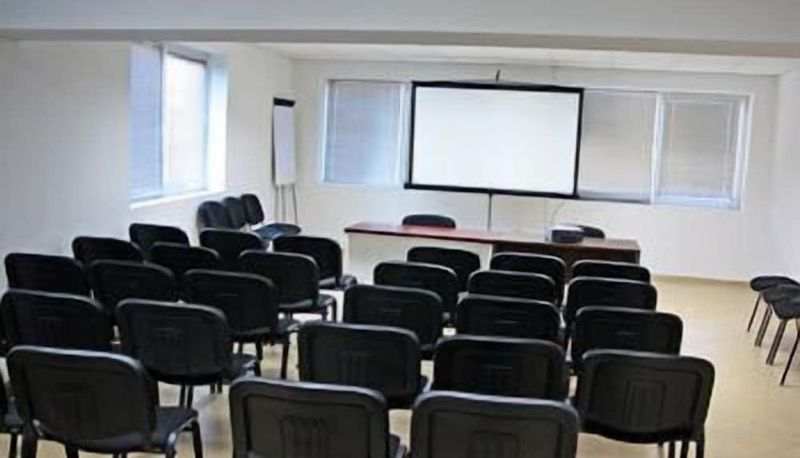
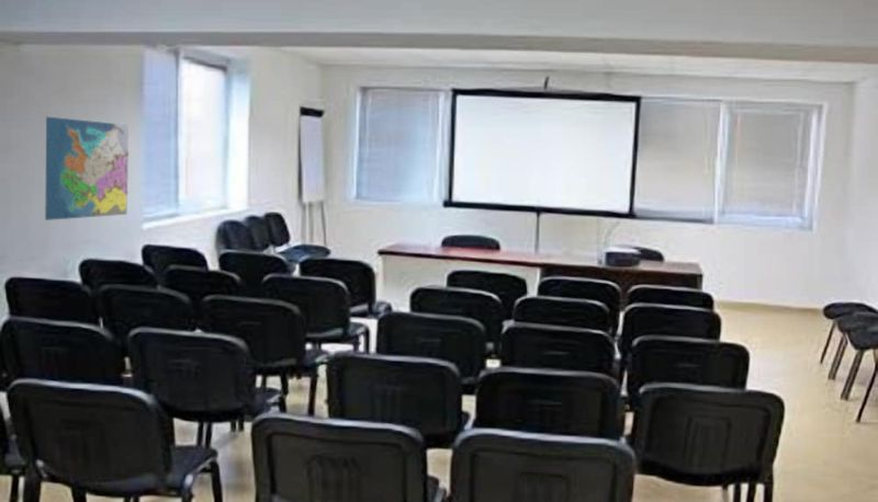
+ map (90, 169)
